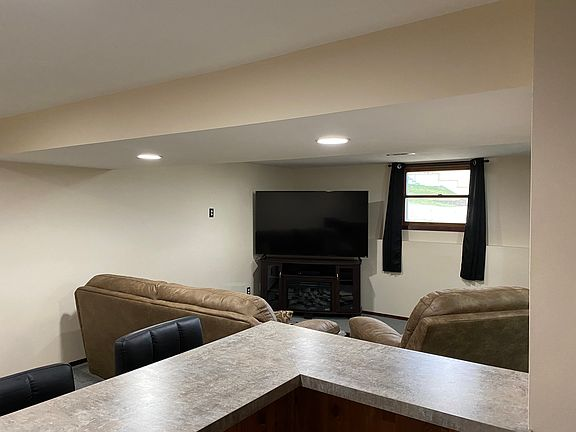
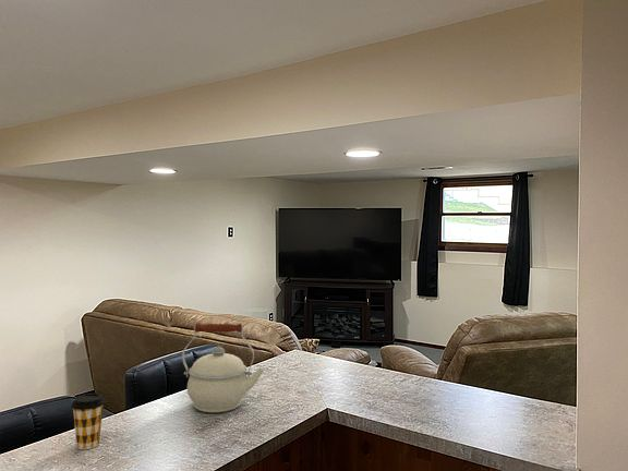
+ coffee cup (87, 421)
+ kettle (224, 363)
